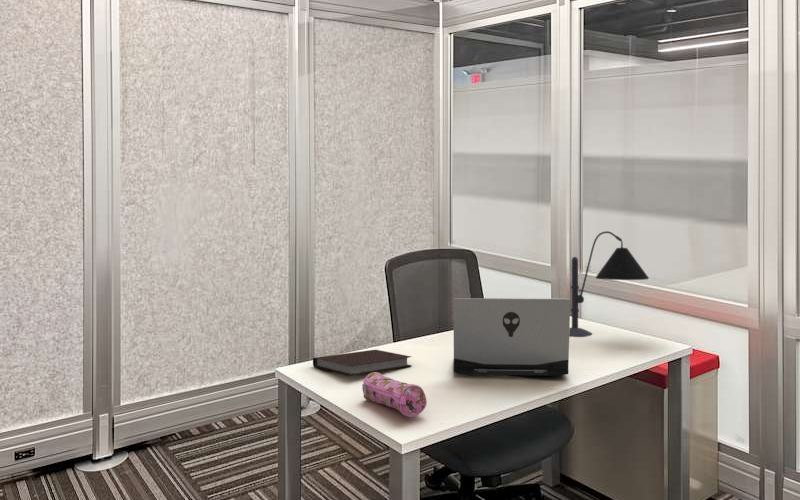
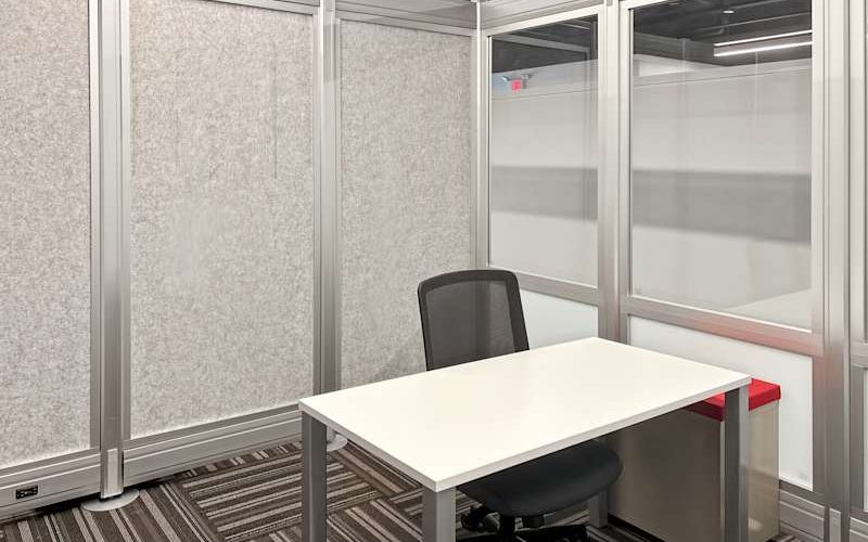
- pencil case (393, 393)
- laptop (508, 332)
- desk lamp (600, 278)
- notebook (362, 361)
